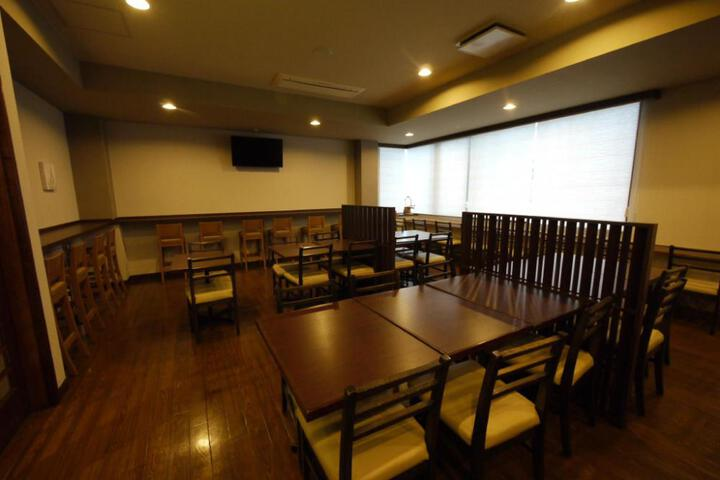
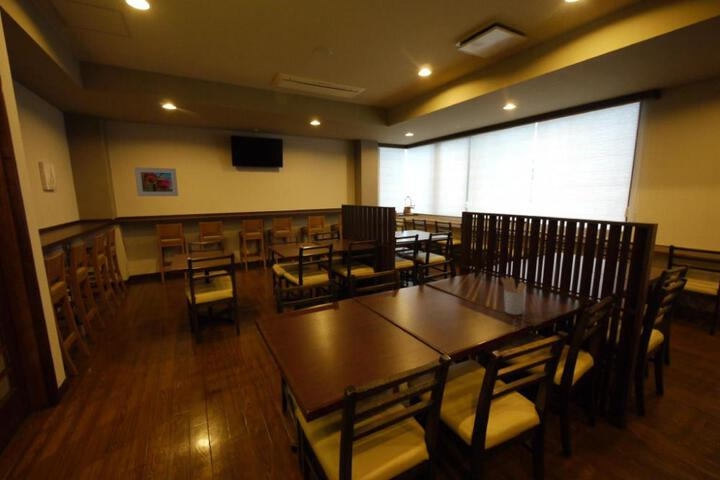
+ utensil holder (511, 294)
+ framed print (157, 182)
